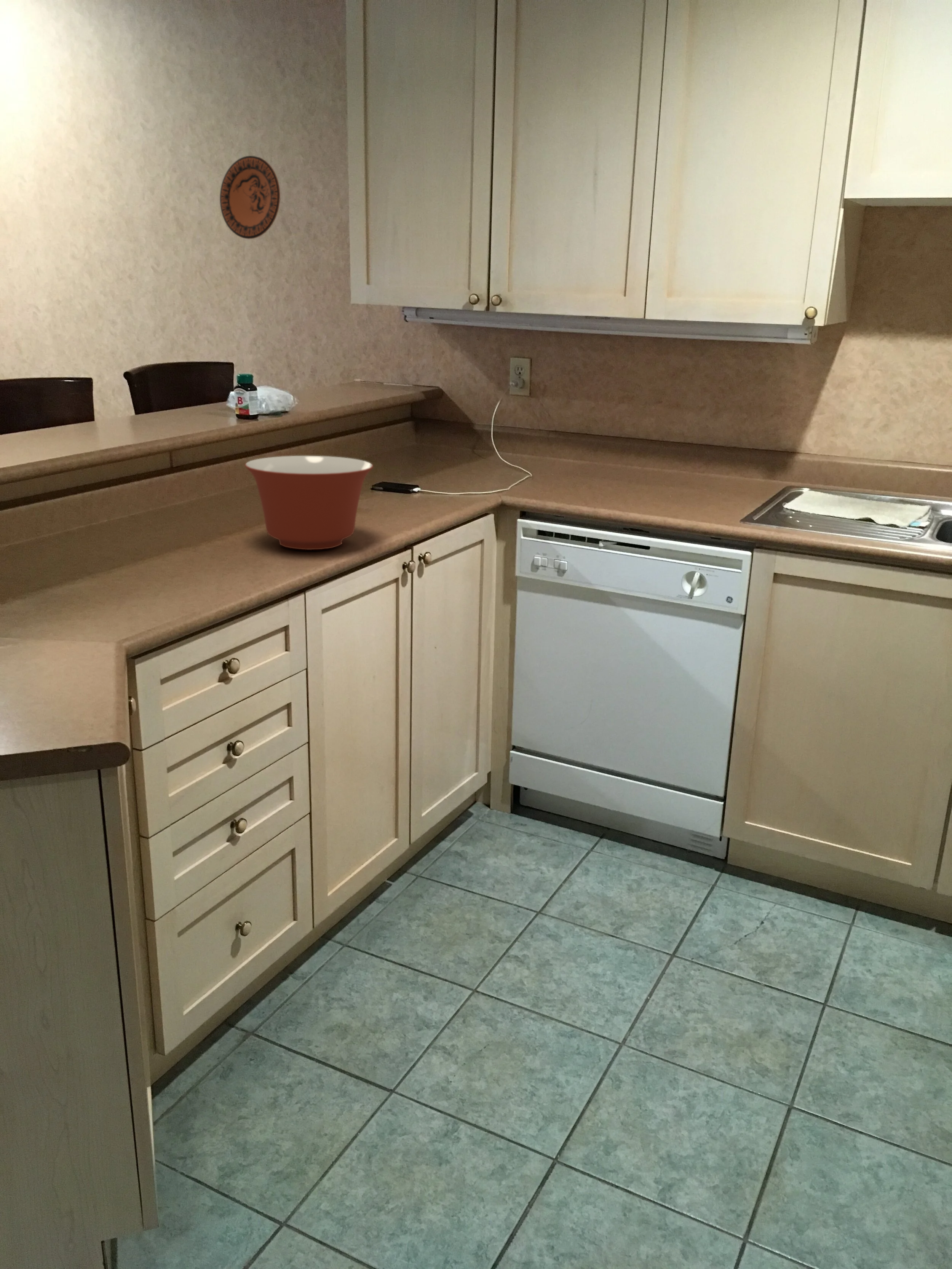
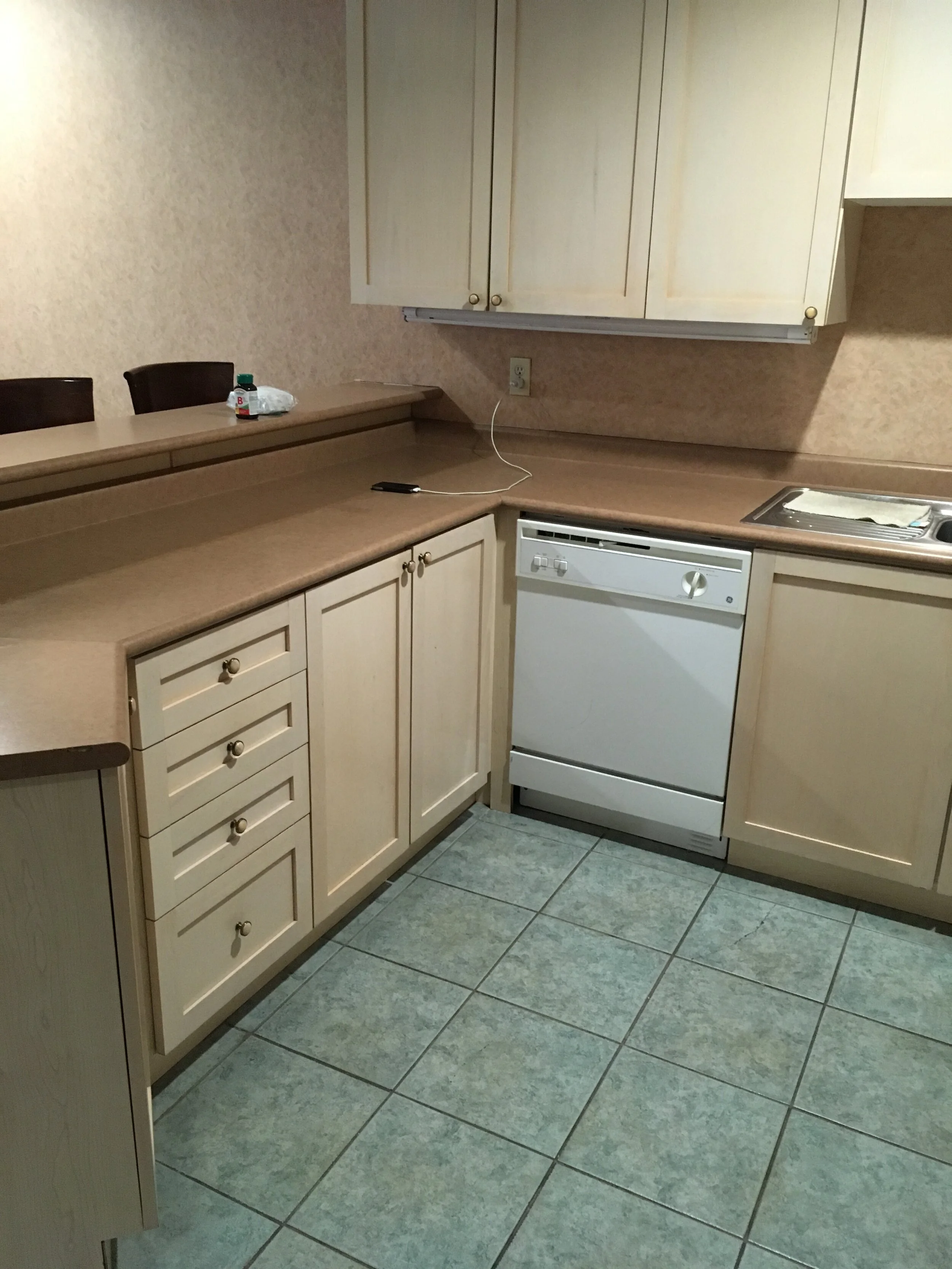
- mixing bowl (310, 504)
- decorative plate (250, 198)
